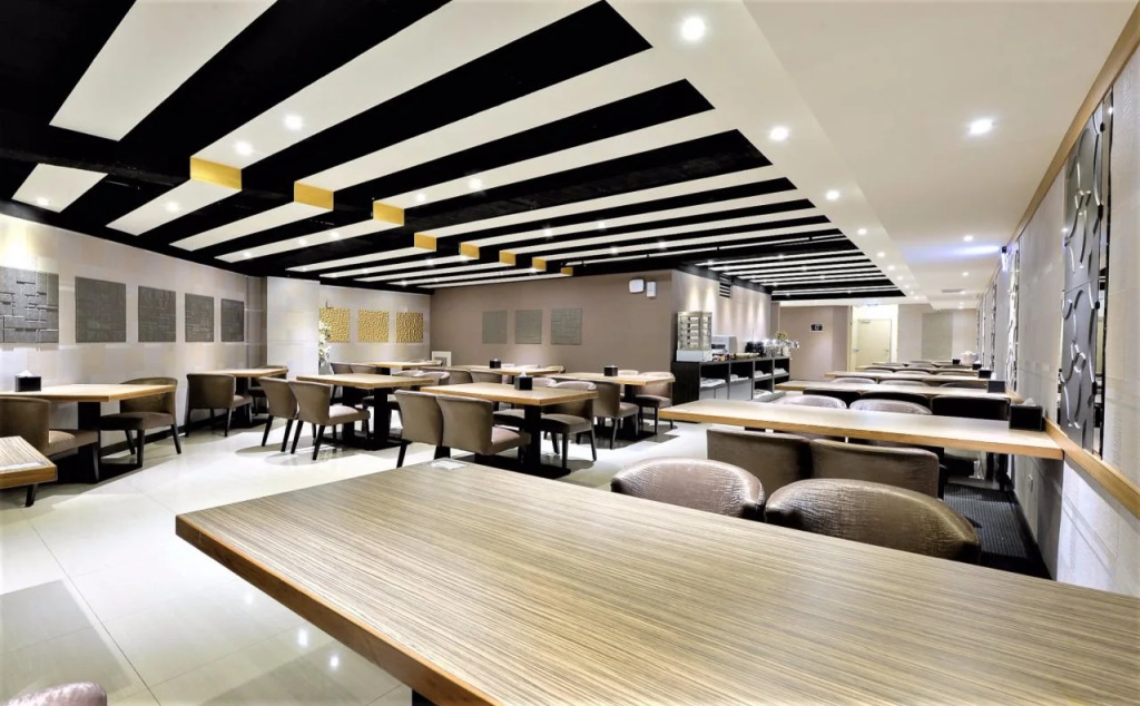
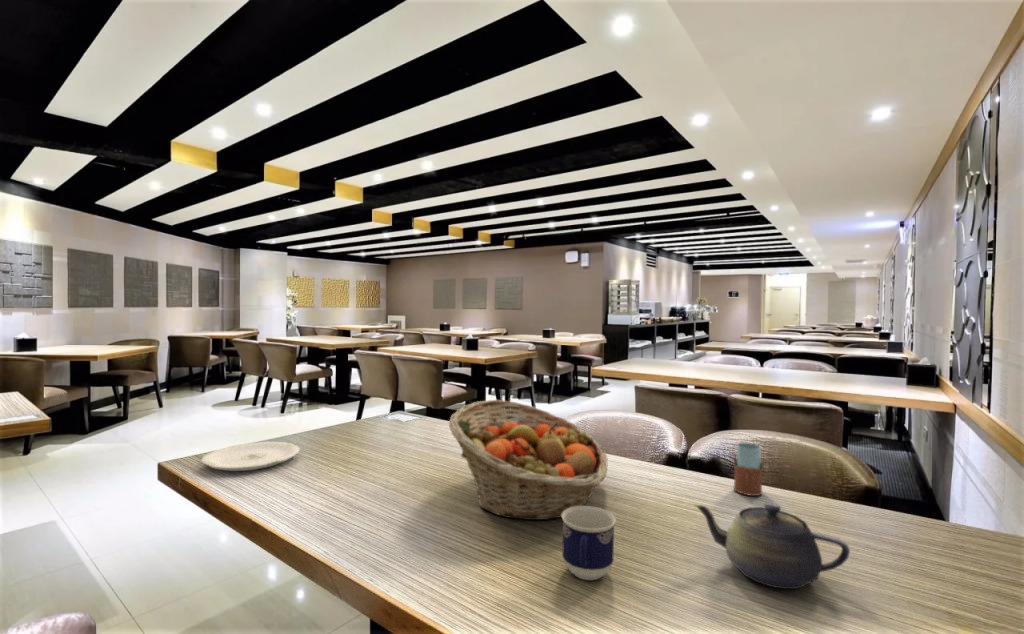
+ drinking glass (748, 470)
+ fruit basket (530, 451)
+ plate (252, 457)
+ cup (587, 548)
+ teapot (766, 538)
